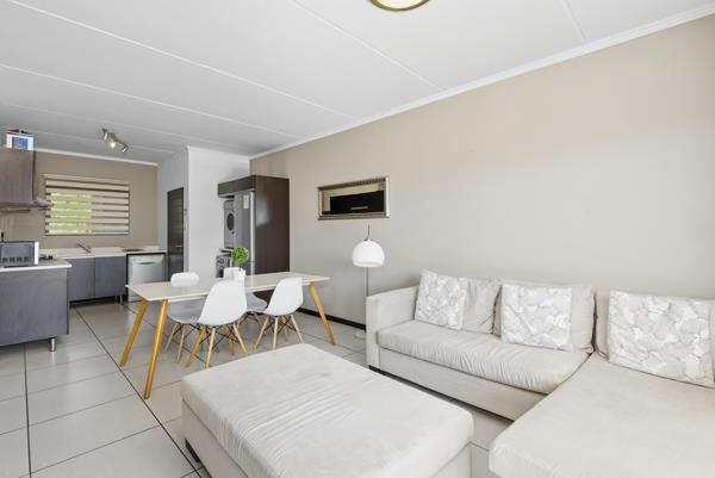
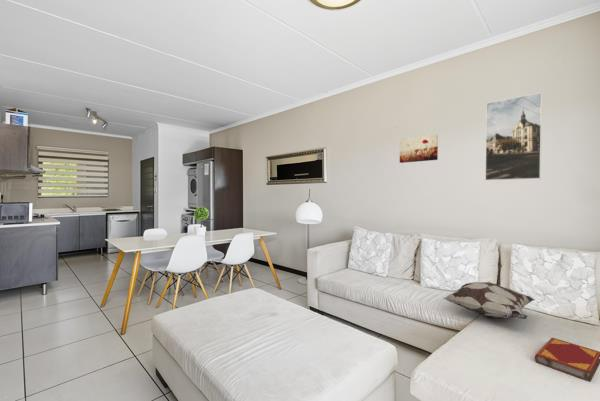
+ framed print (512, 139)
+ wall art (417, 149)
+ decorative pillow (489, 299)
+ hardback book (568, 357)
